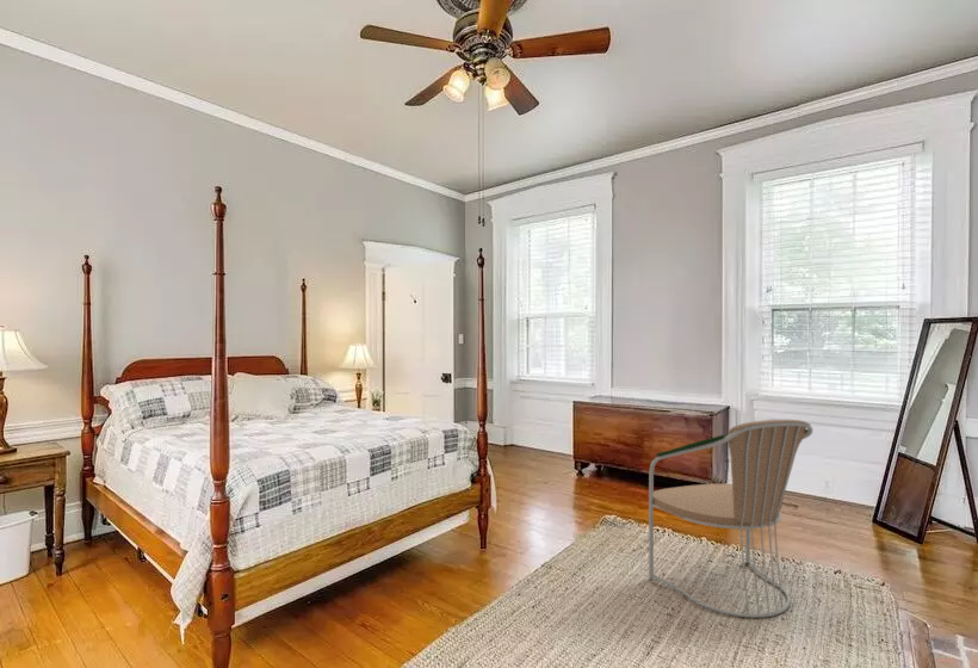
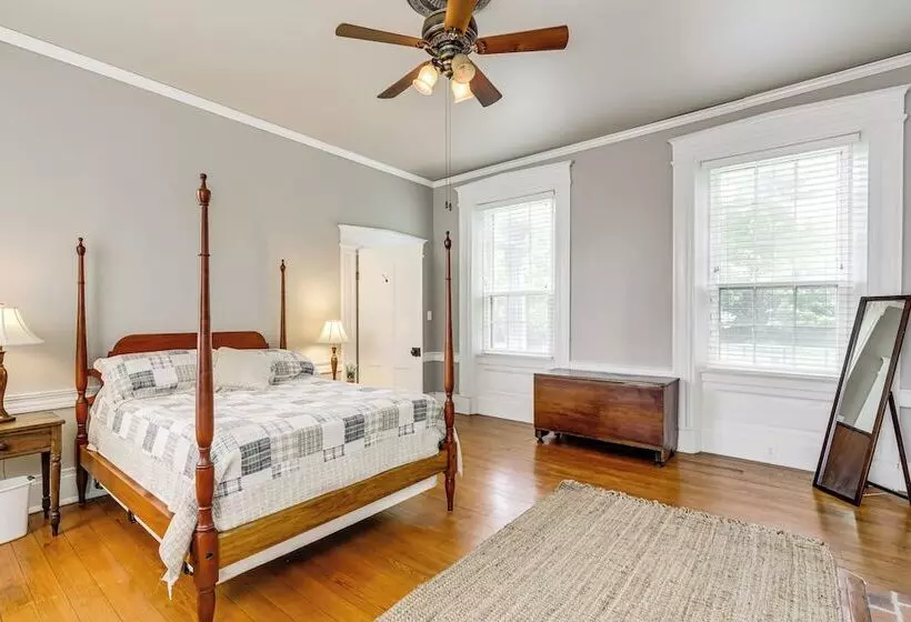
- armchair (726, 499)
